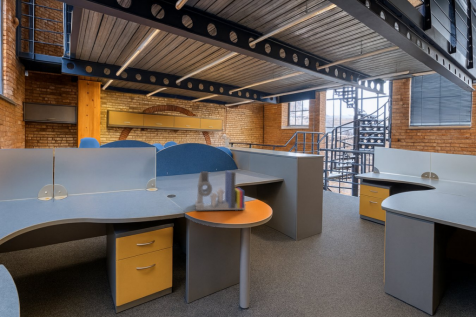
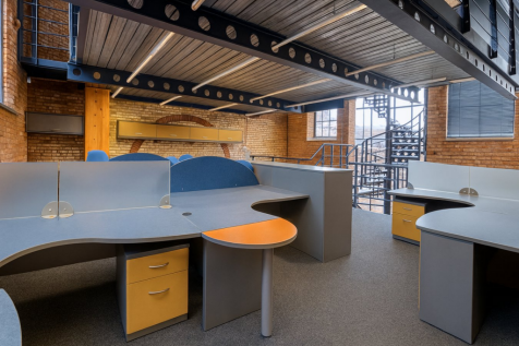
- desk organizer (219, 189)
